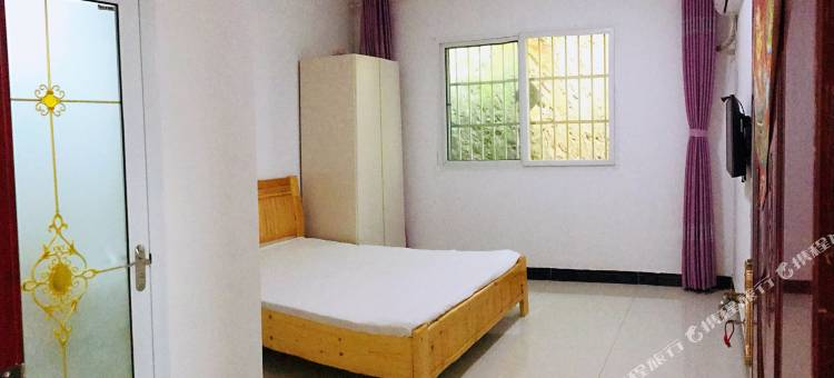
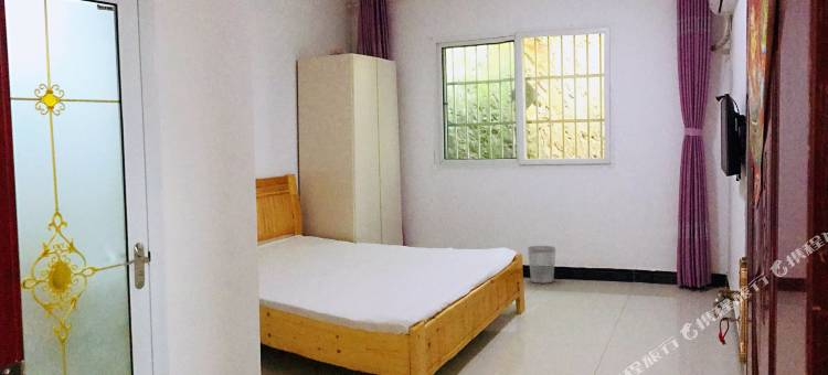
+ wastebasket (541, 265)
